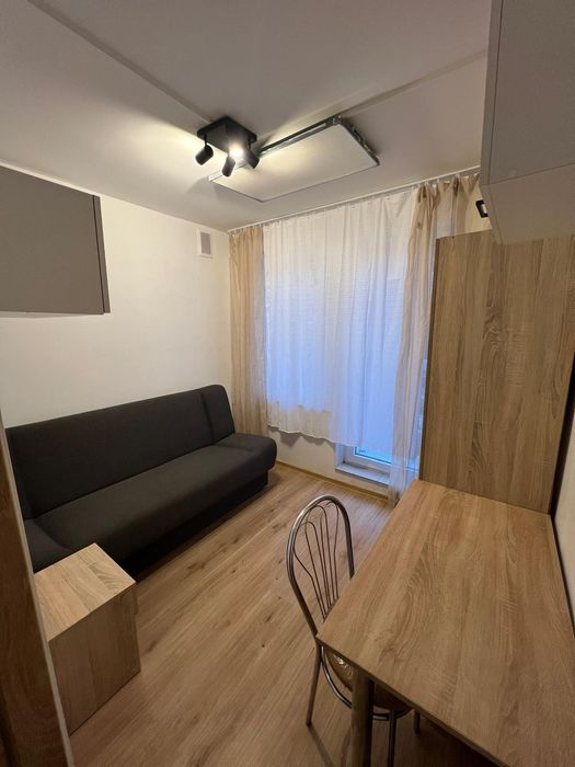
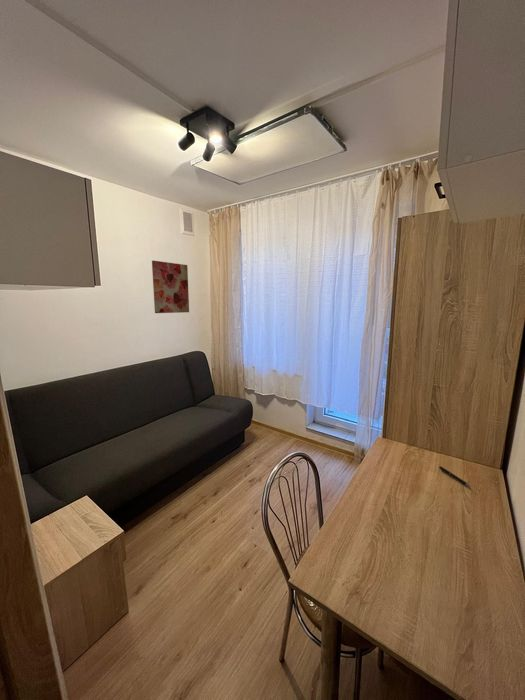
+ pen (453, 475)
+ wall art (171, 288)
